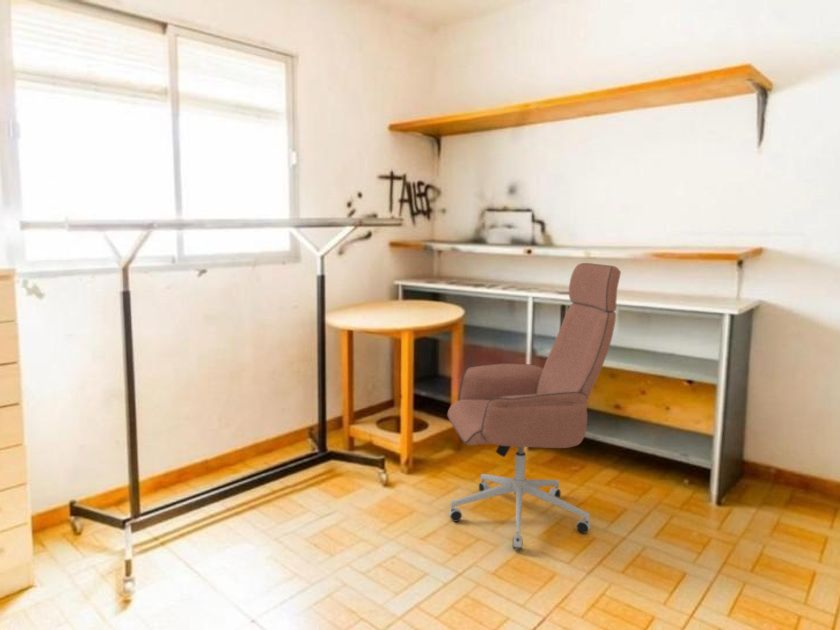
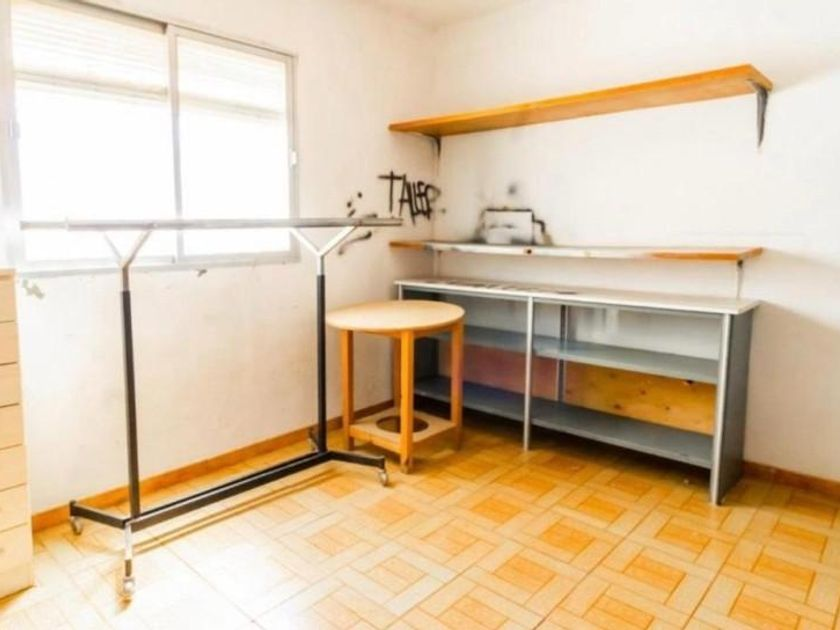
- office chair (530, 393)
